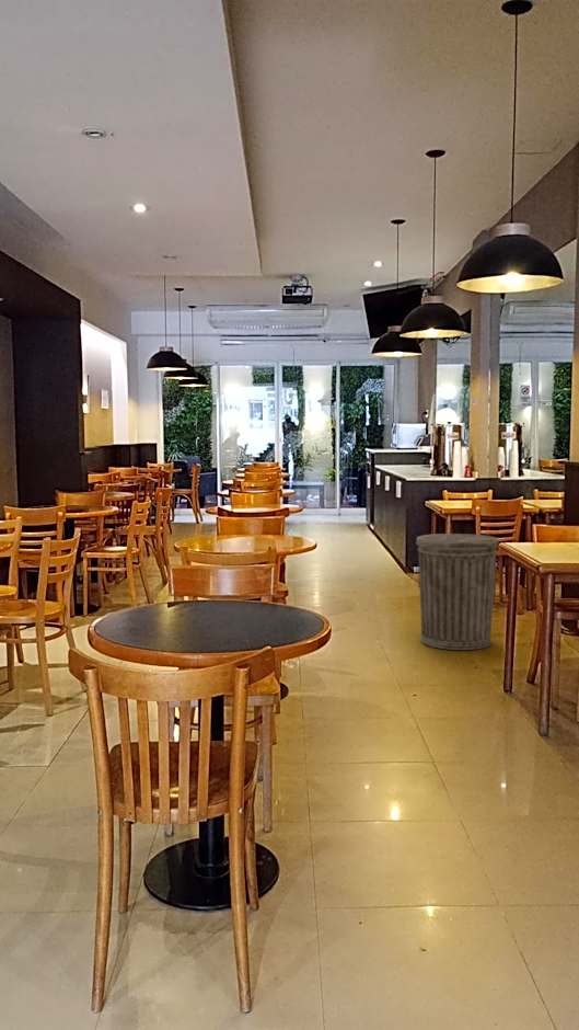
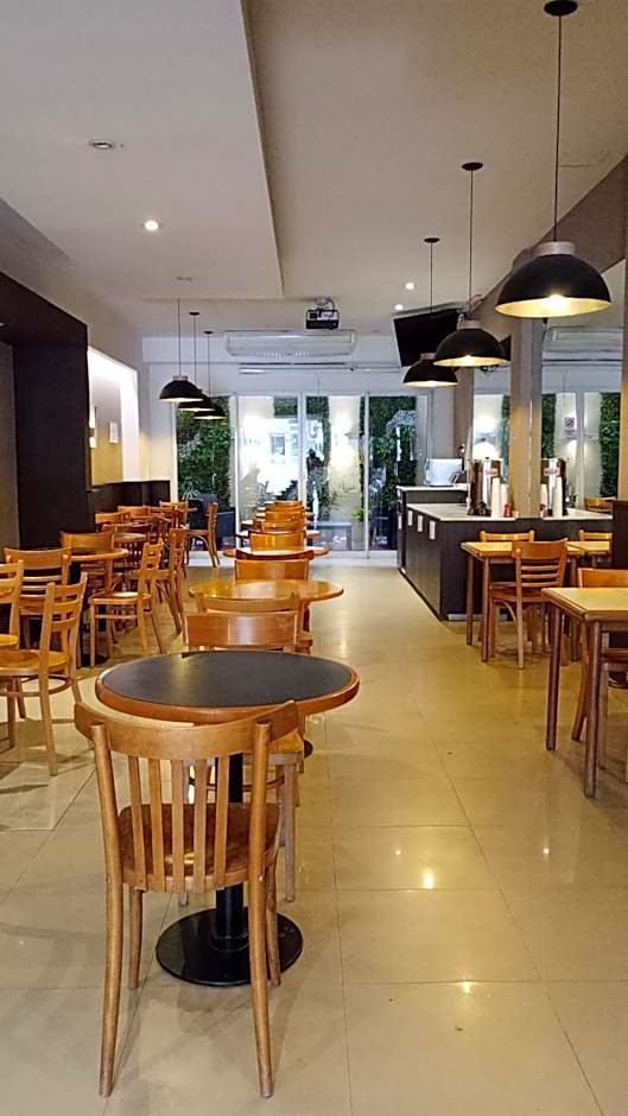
- trash can (456, 588)
